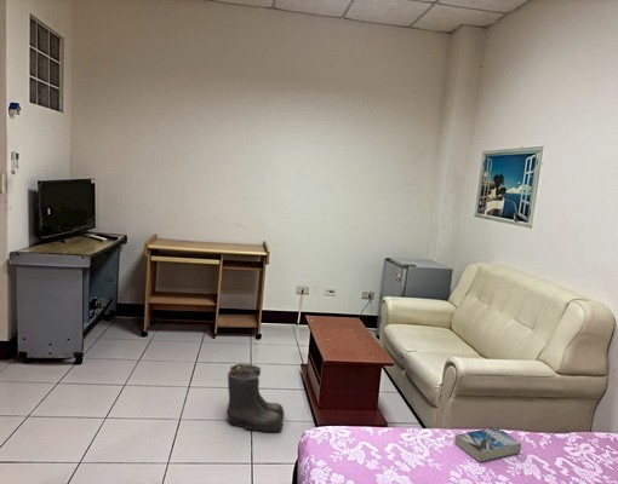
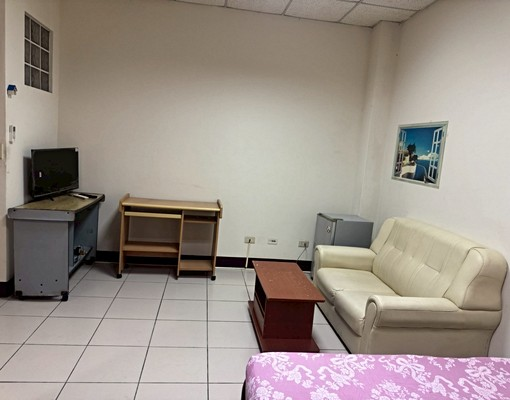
- book (487, 443)
- boots (256, 396)
